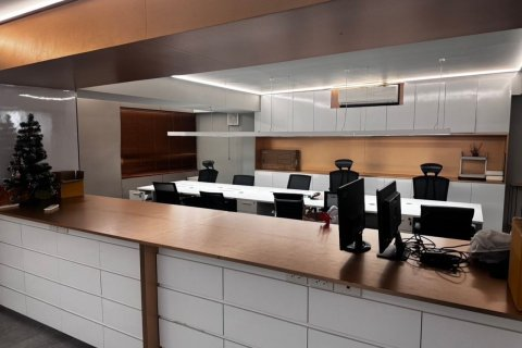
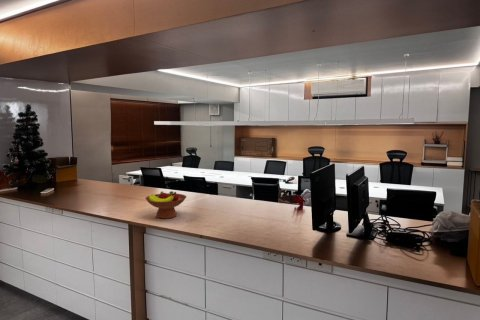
+ fruit bowl (166, 203)
